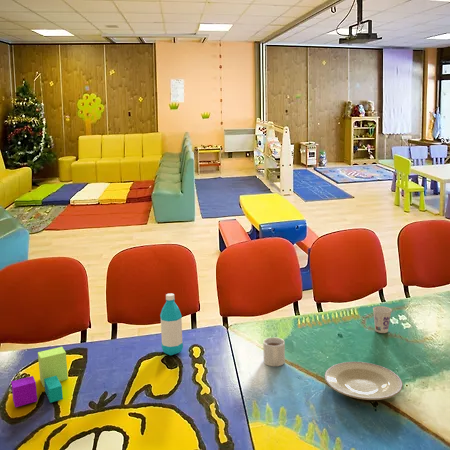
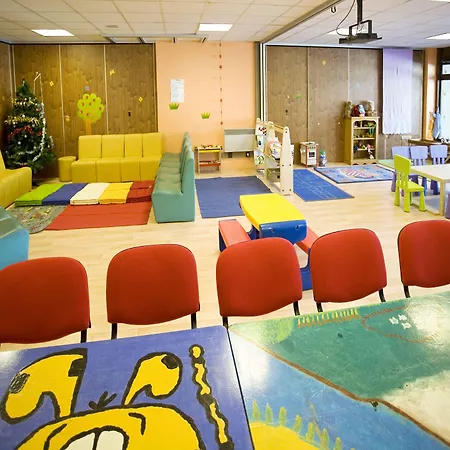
- cup (381, 319)
- water bottle (171, 323)
- mug (274, 353)
- plate (362, 383)
- toy blocks (41, 377)
